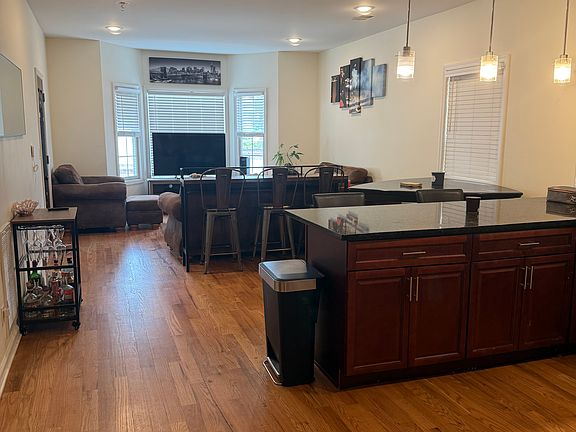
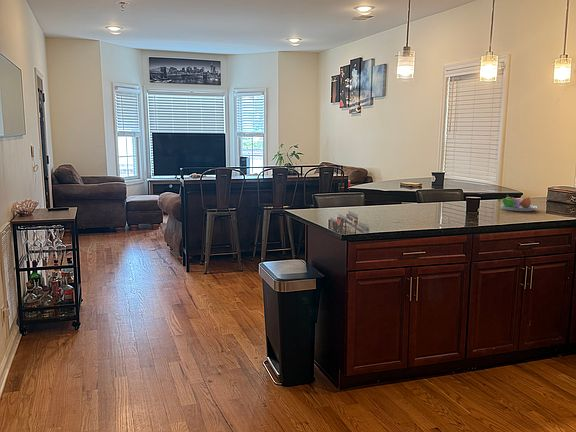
+ fruit bowl (517, 202)
